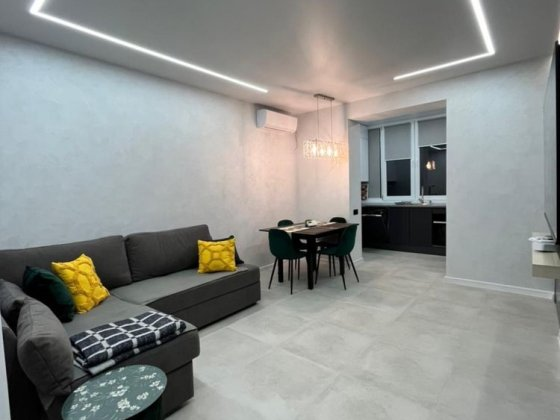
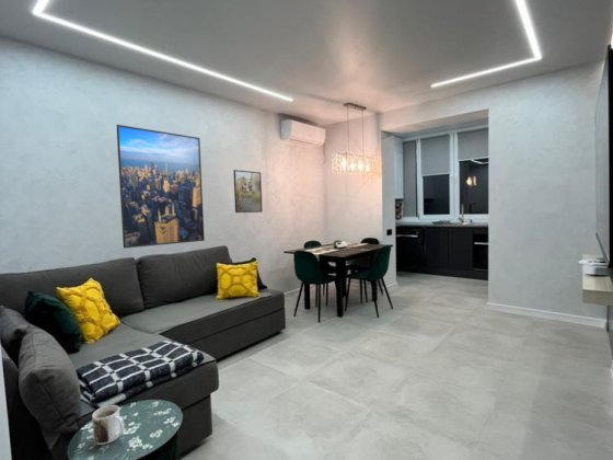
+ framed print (164, 188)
+ mug (107, 425)
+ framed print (248, 192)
